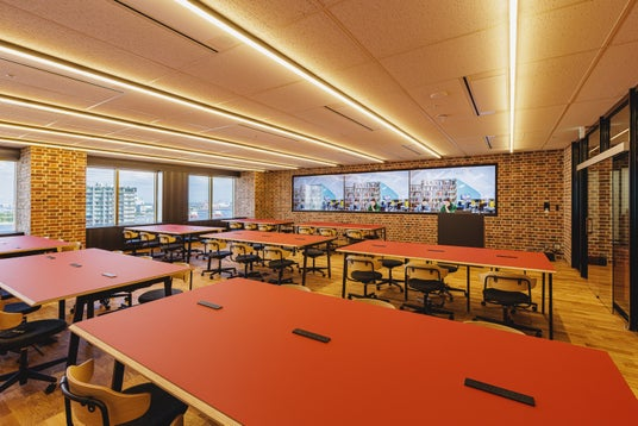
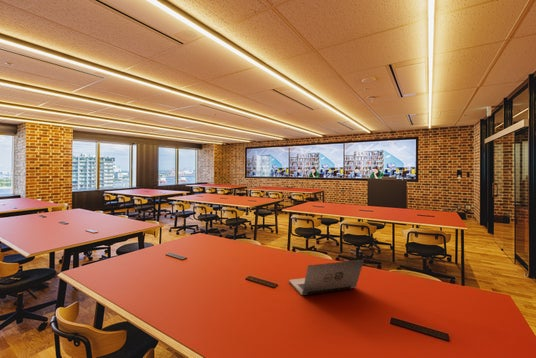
+ laptop (324, 271)
